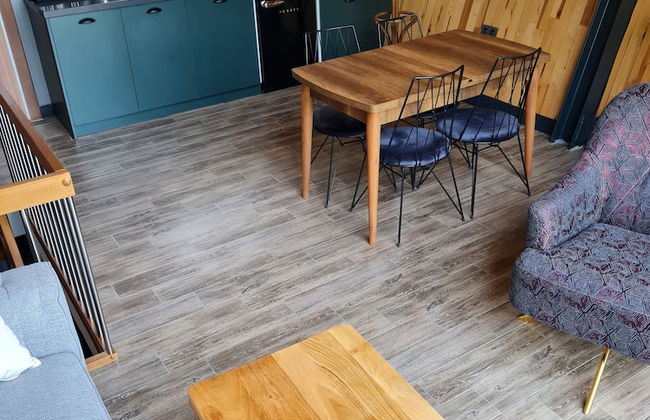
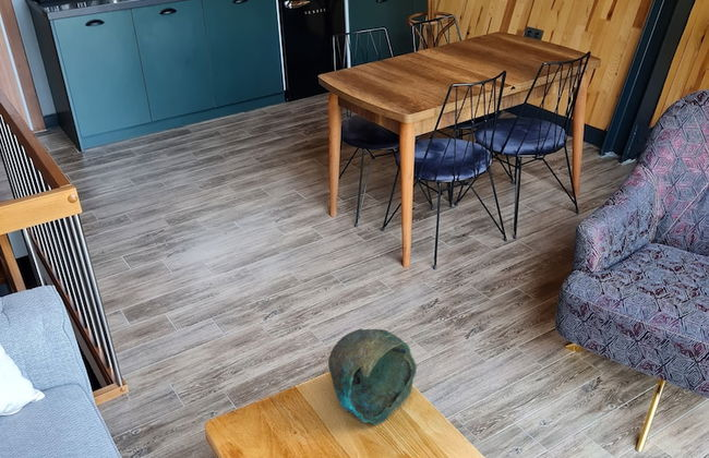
+ decorative bowl (373, 369)
